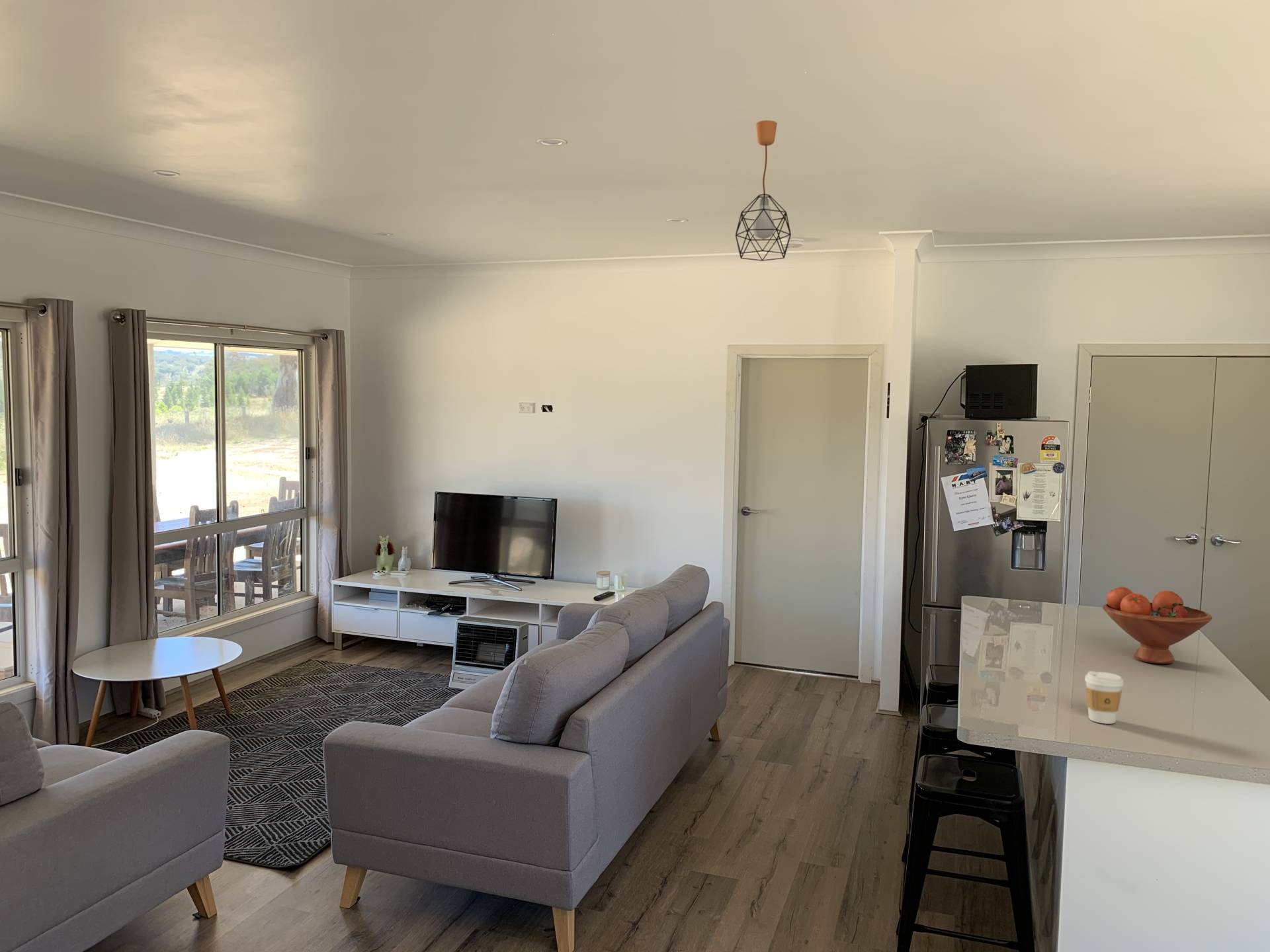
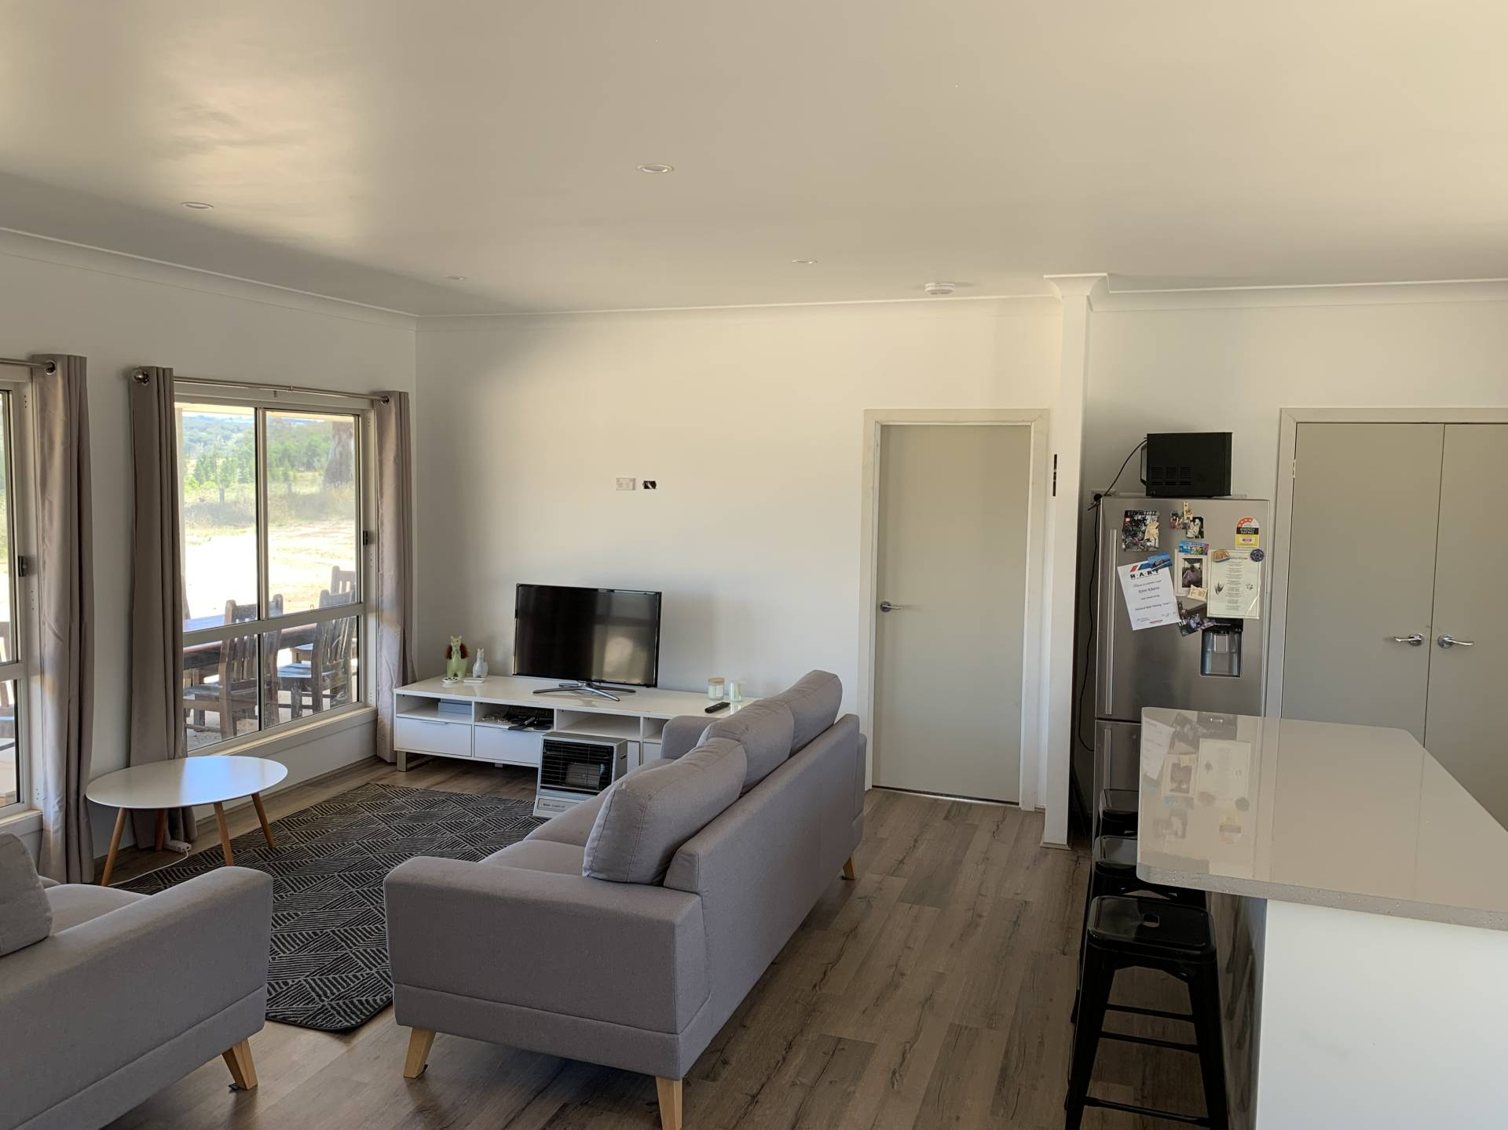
- coffee cup (1103, 697)
- fruit bowl (1155, 625)
- pendant light (764, 190)
